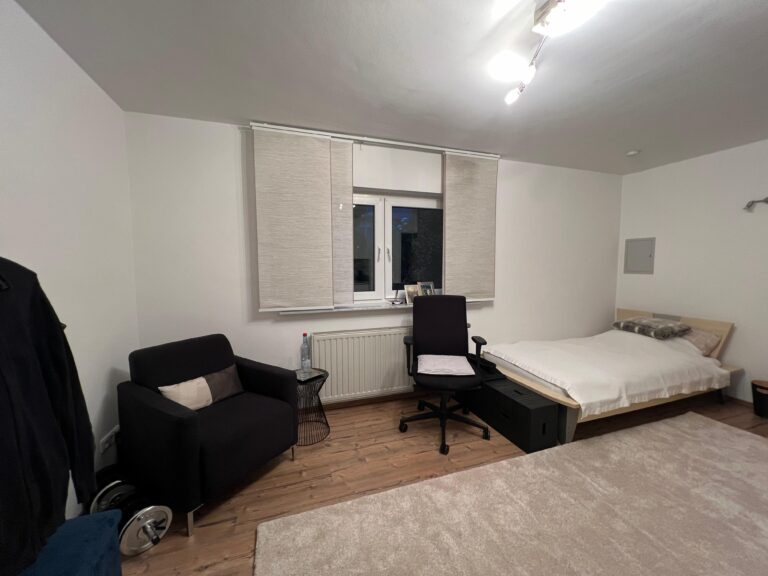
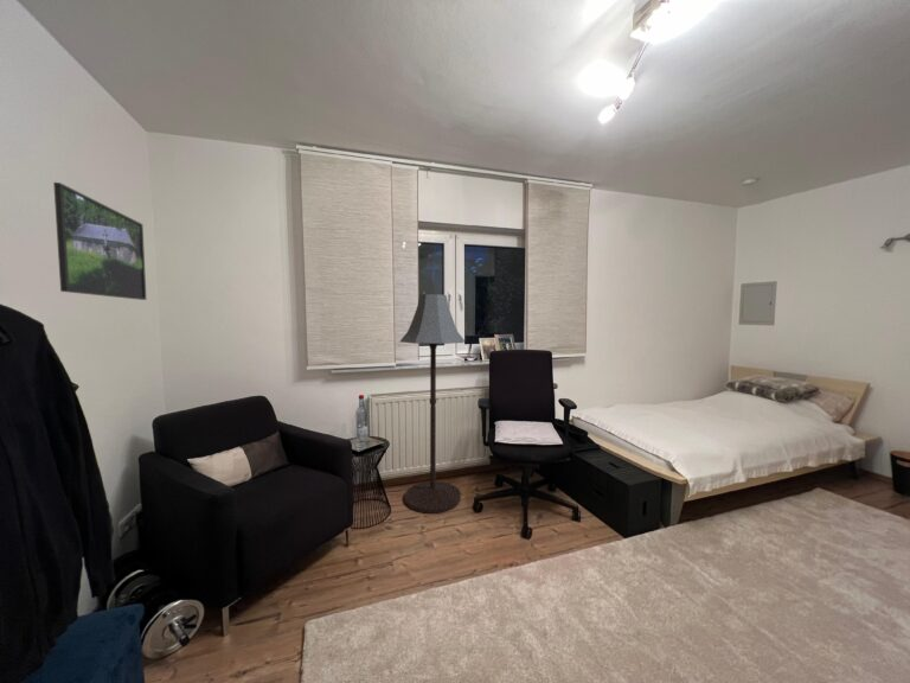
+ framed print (108, 251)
+ floor lamp (432, 398)
